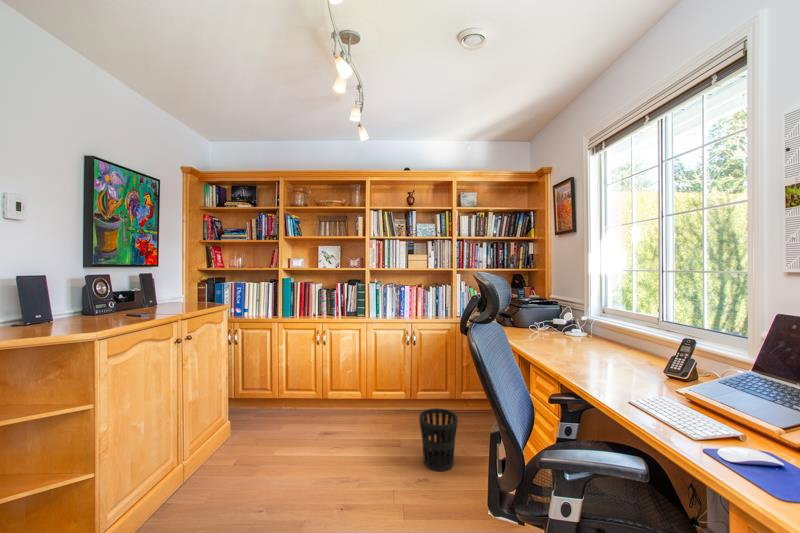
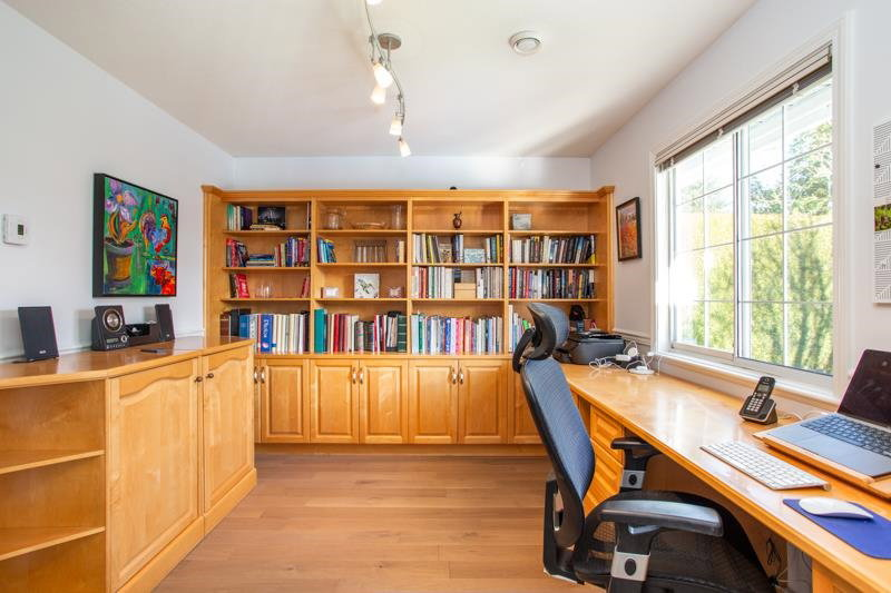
- wastebasket (438, 439)
